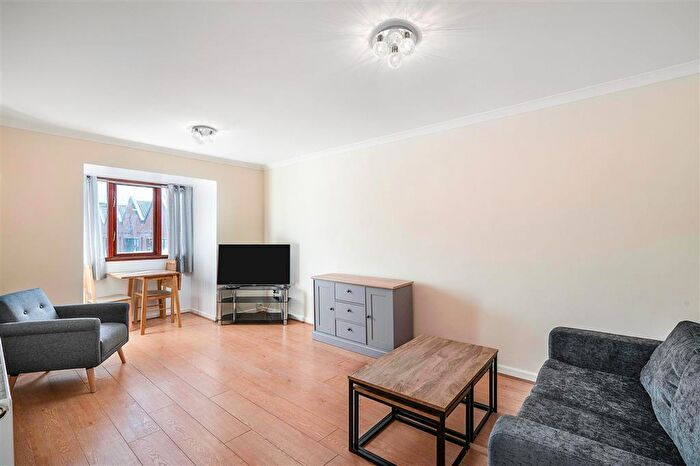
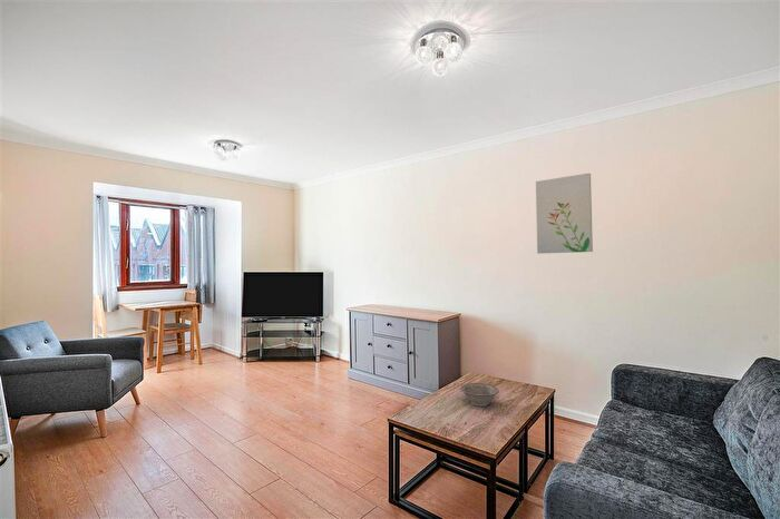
+ decorative bowl (479, 395)
+ wall art (563, 215)
